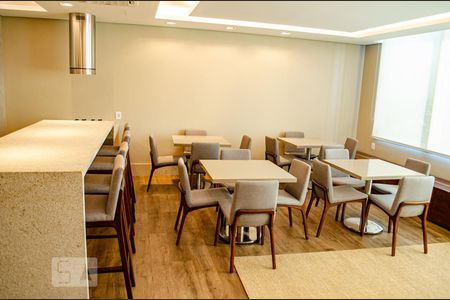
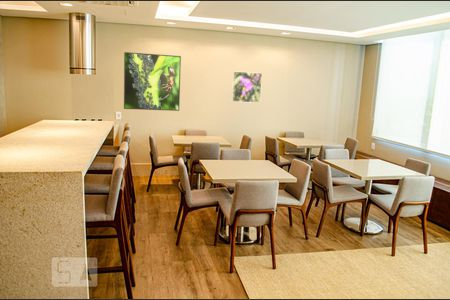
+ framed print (152, 82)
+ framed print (247, 87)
